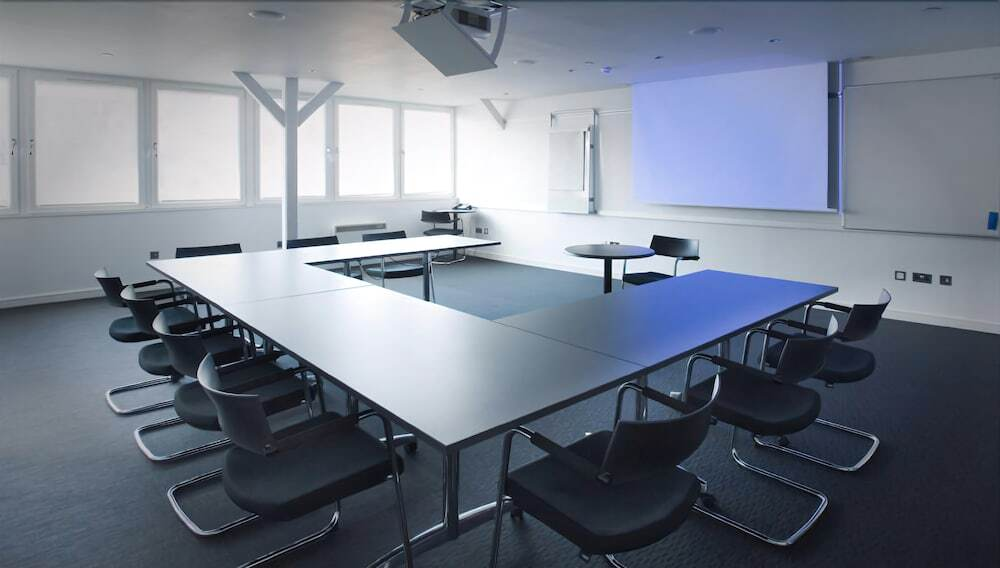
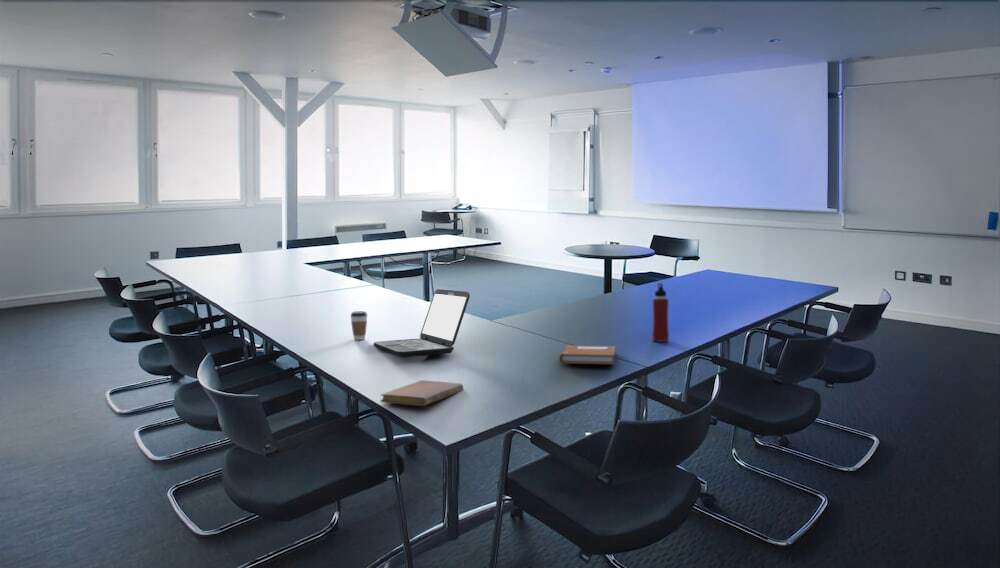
+ notebook (588, 354)
+ coffee cup (359, 325)
+ notebook (423, 392)
+ water bottle (660, 312)
+ laptop (424, 322)
